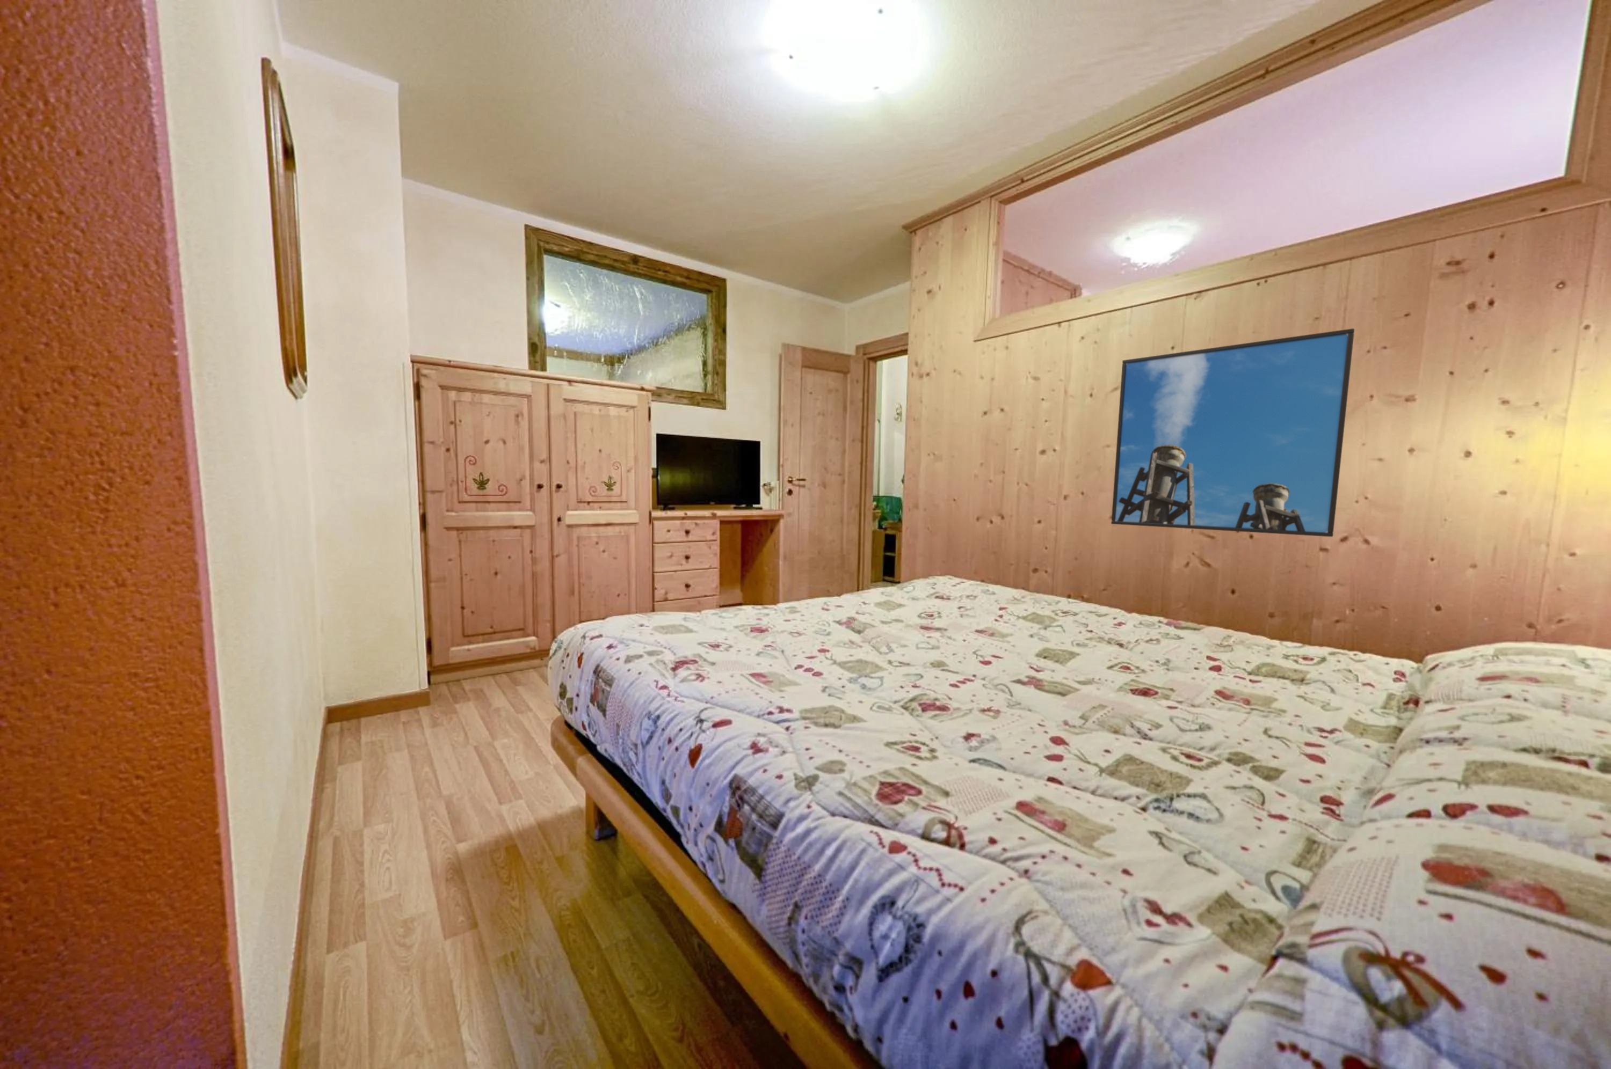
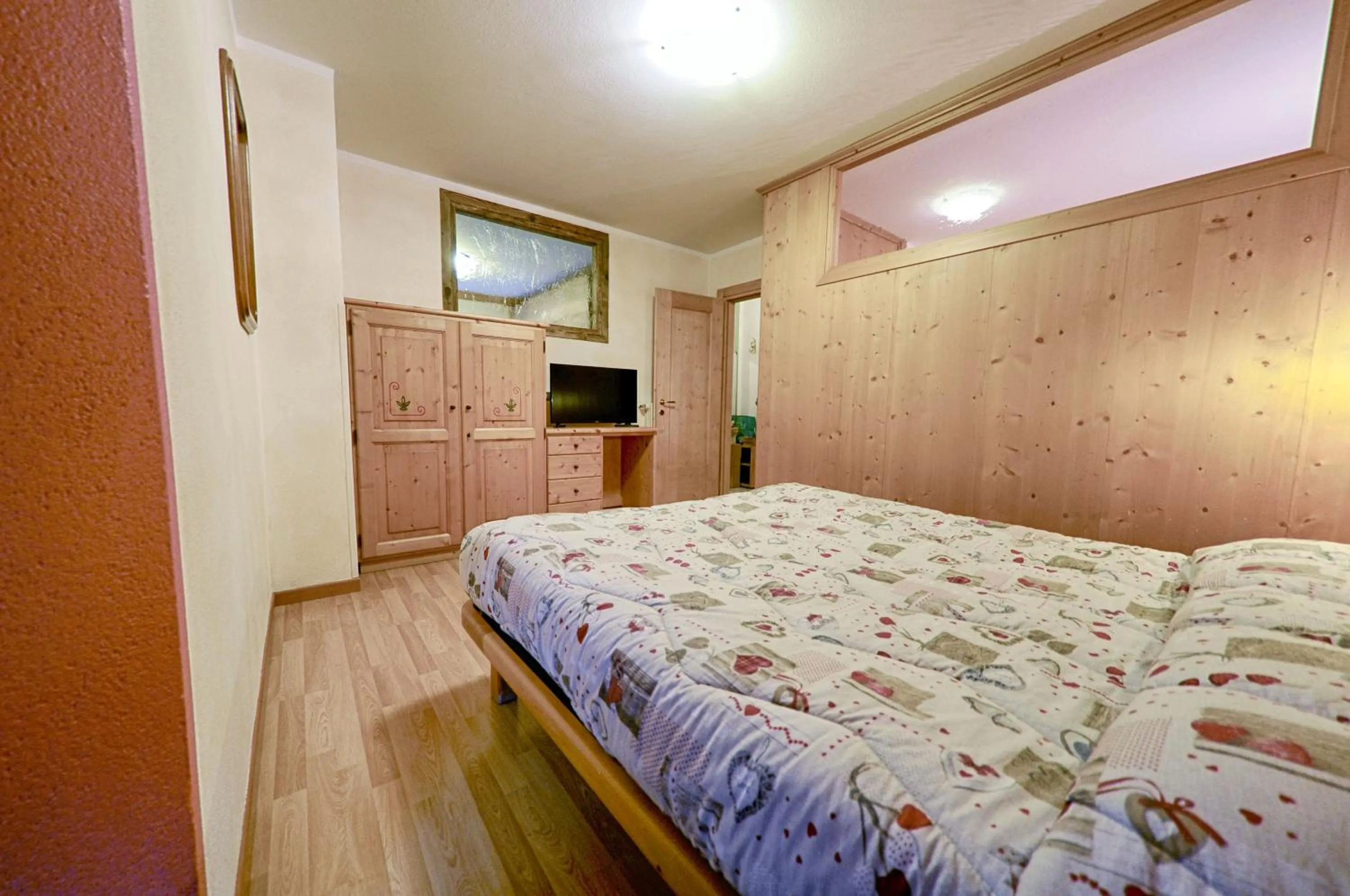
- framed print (1217, 439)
